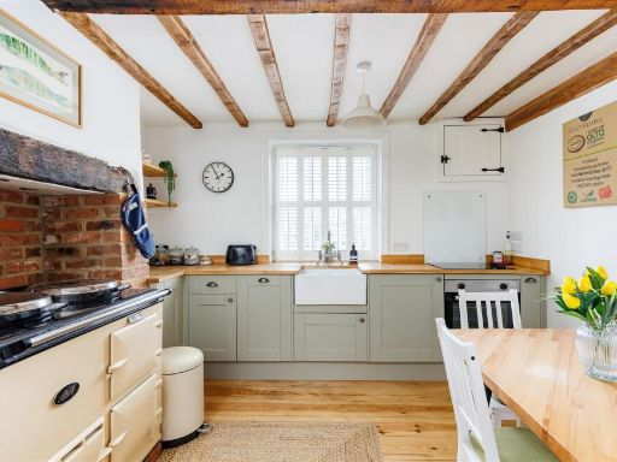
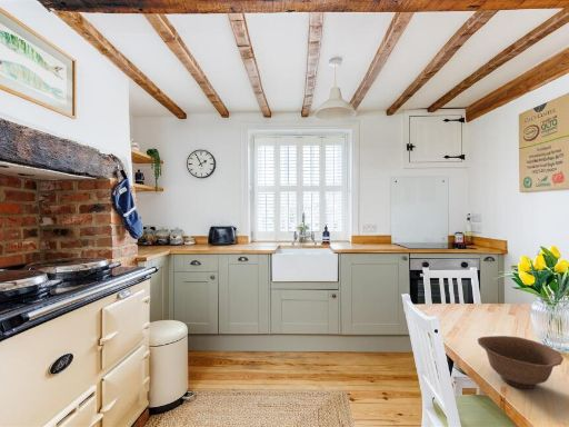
+ bowl (517, 364)
